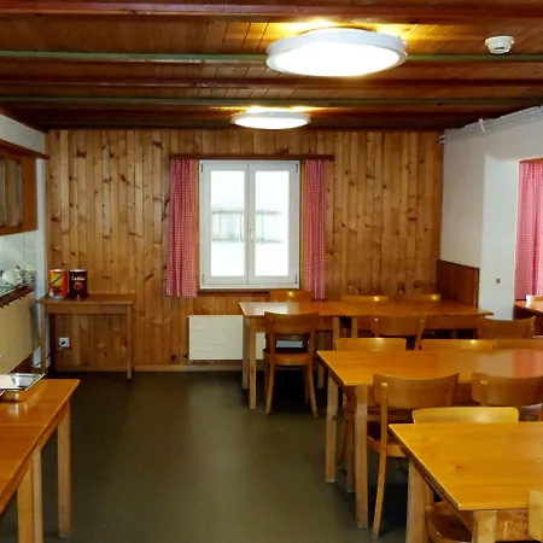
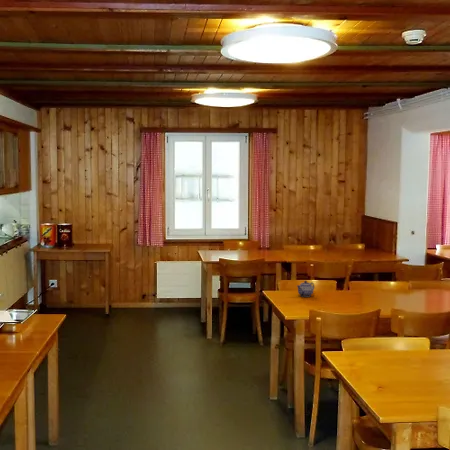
+ teapot (305, 288)
